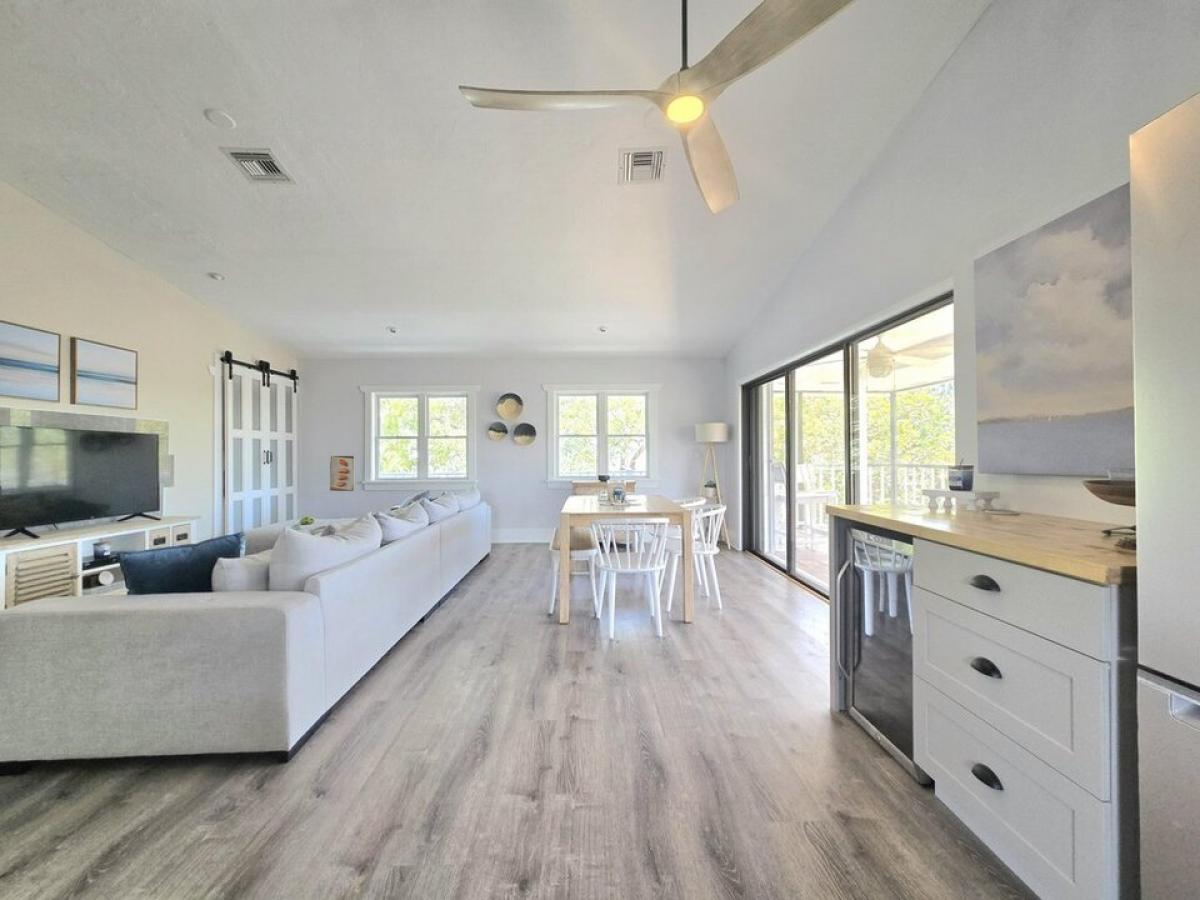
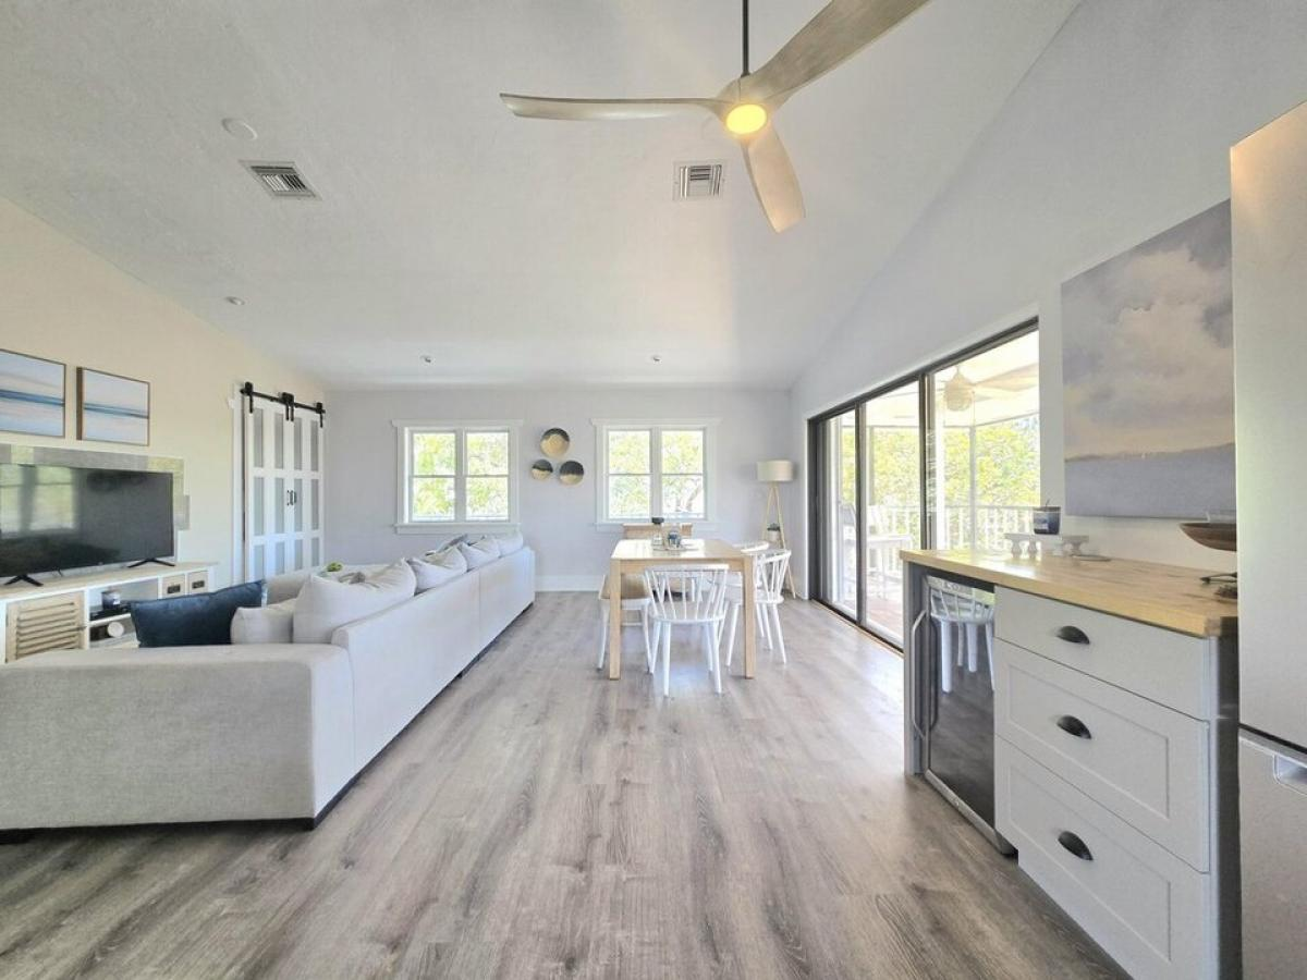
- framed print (342, 473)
